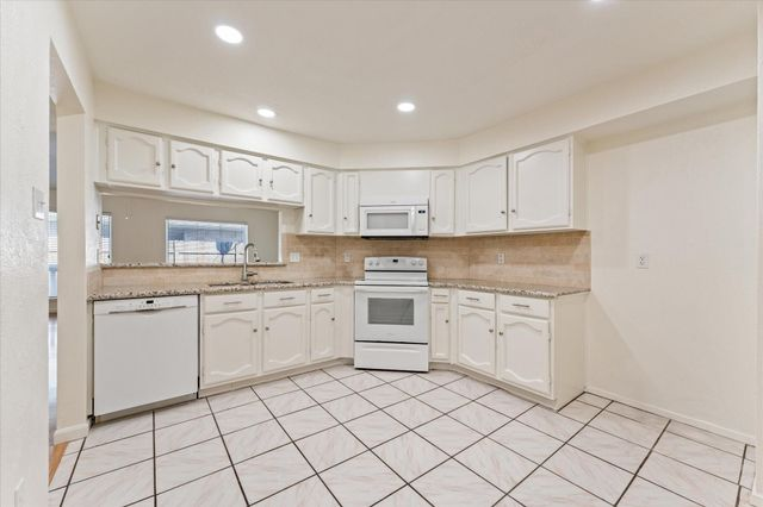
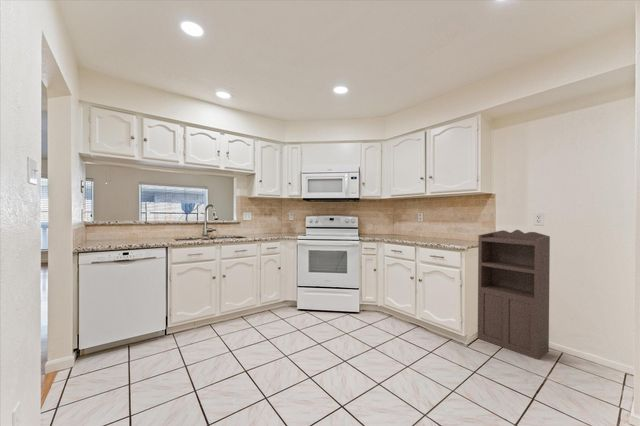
+ storage cabinet (511, 287)
